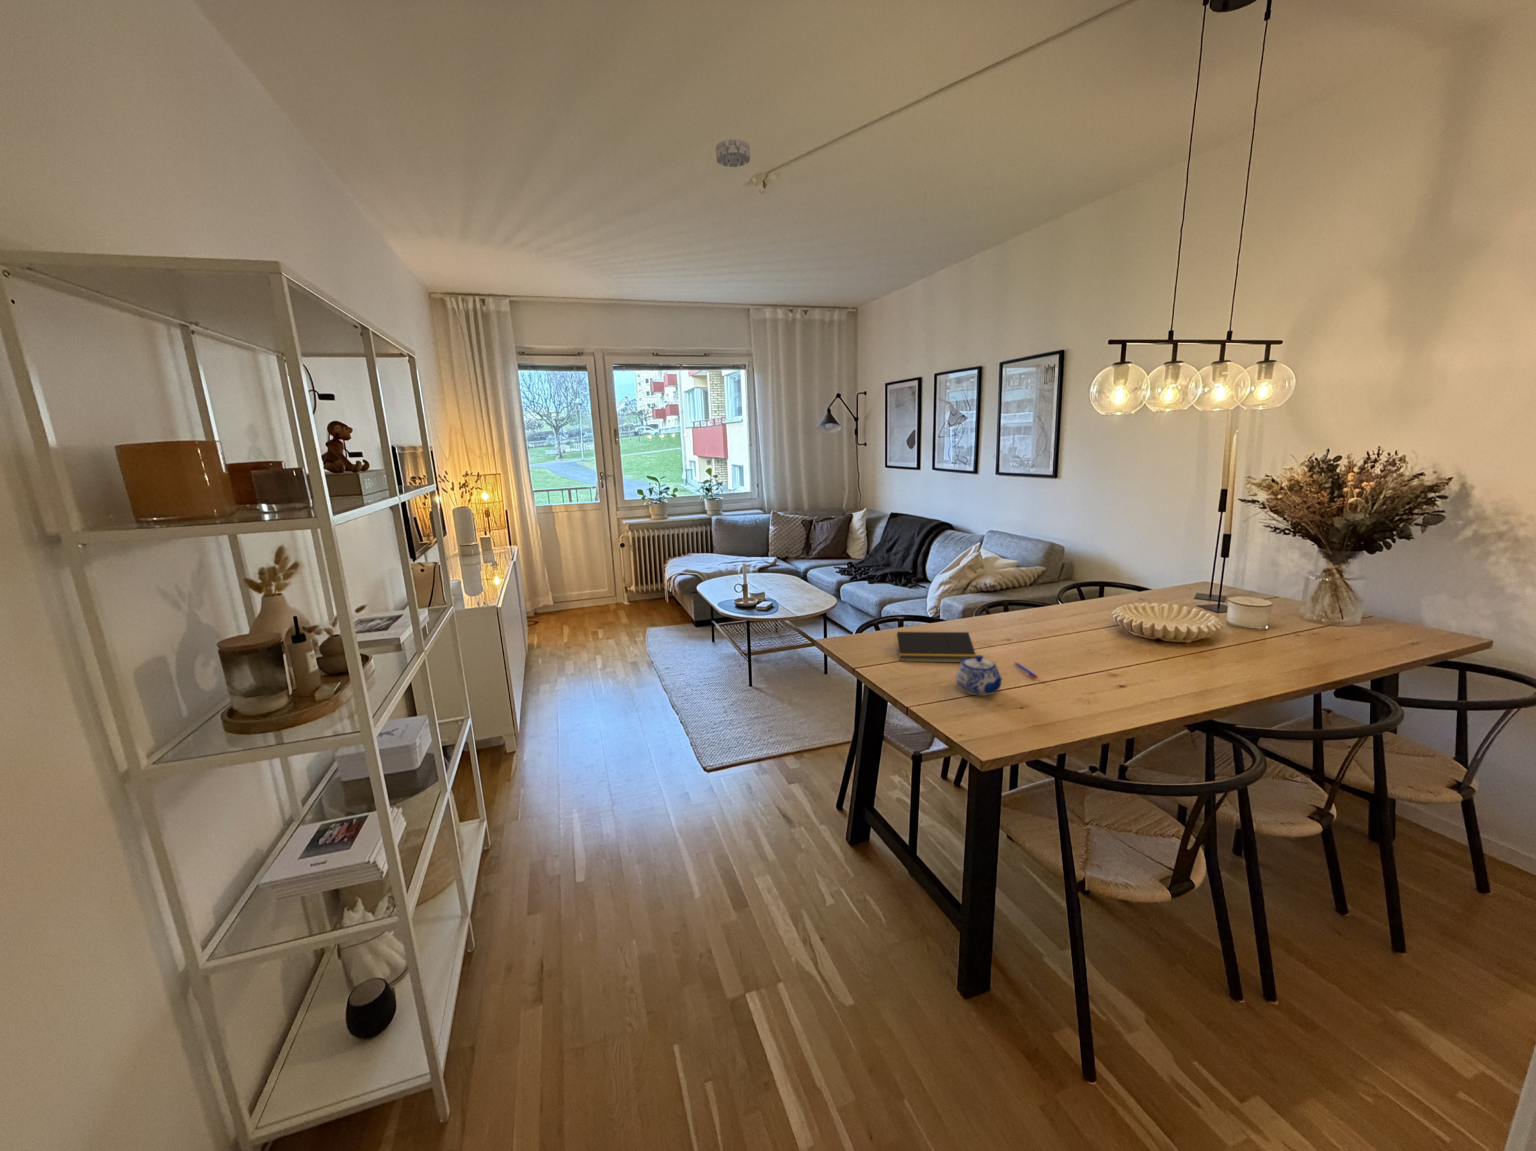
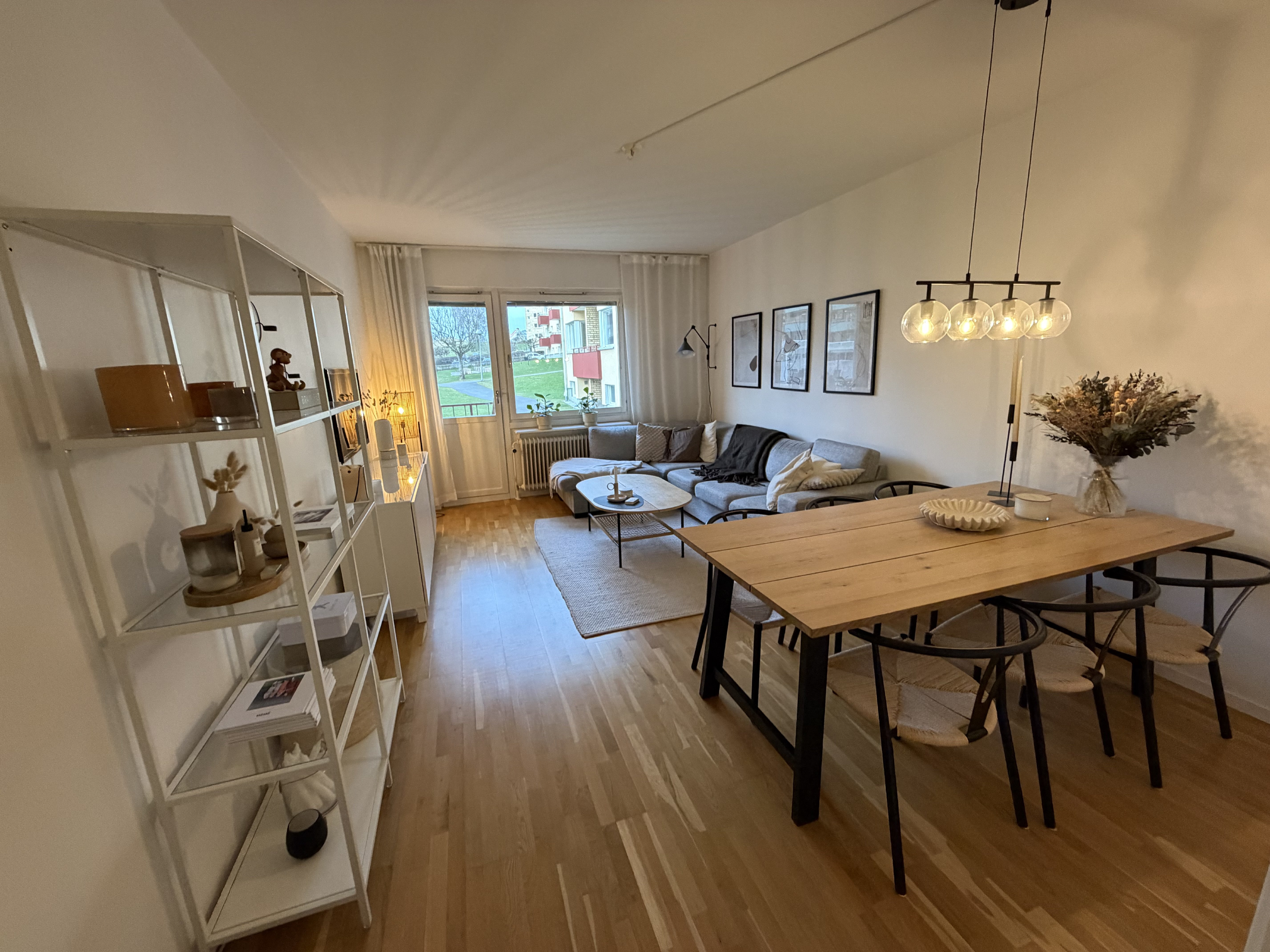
- smoke detector (733, 152)
- teapot (981, 675)
- notepad (935, 647)
- pen (1024, 669)
